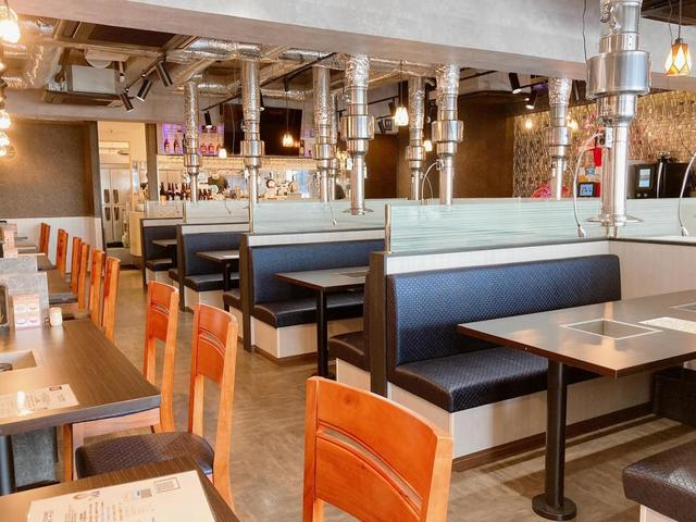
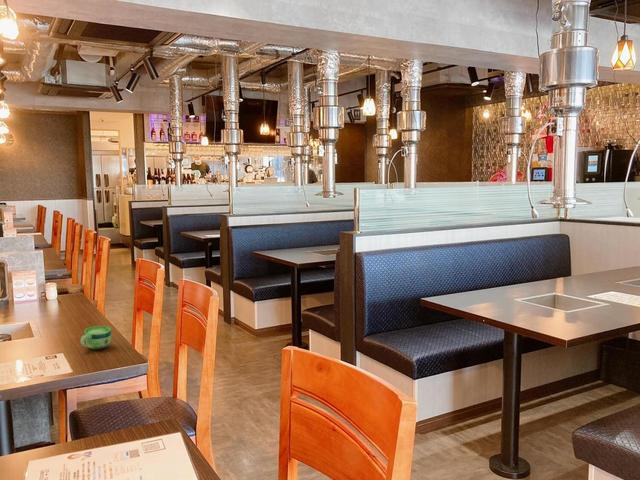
+ cup (95, 339)
